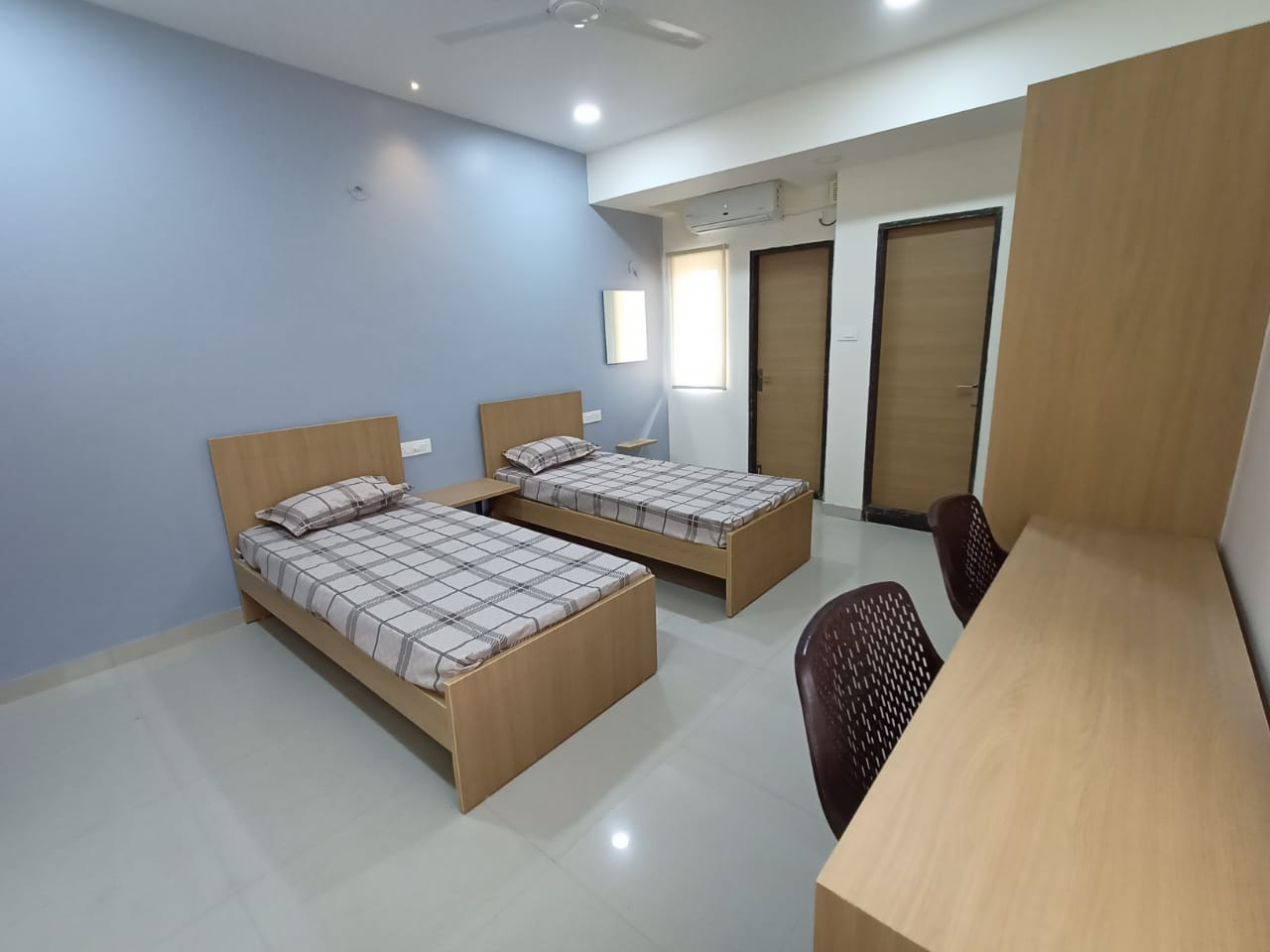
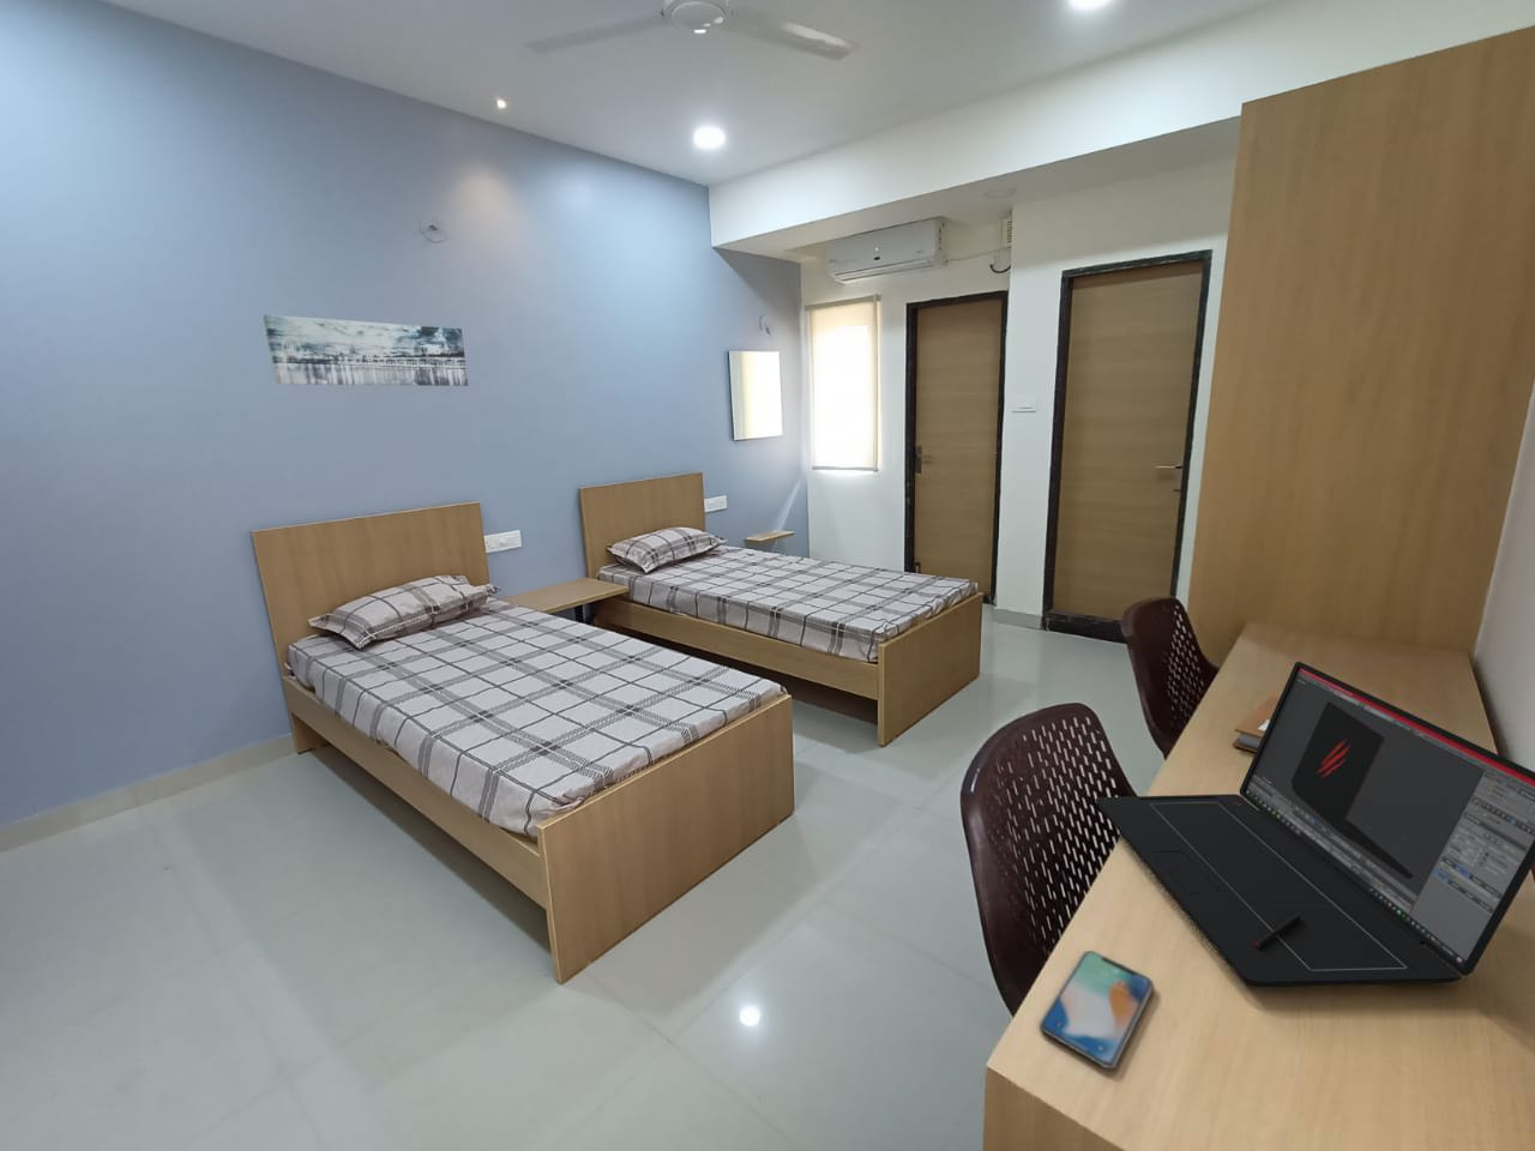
+ smartphone (1097, 1003)
+ notebook (1270, 718)
+ wall art (376, 354)
+ laptop (1279, 798)
